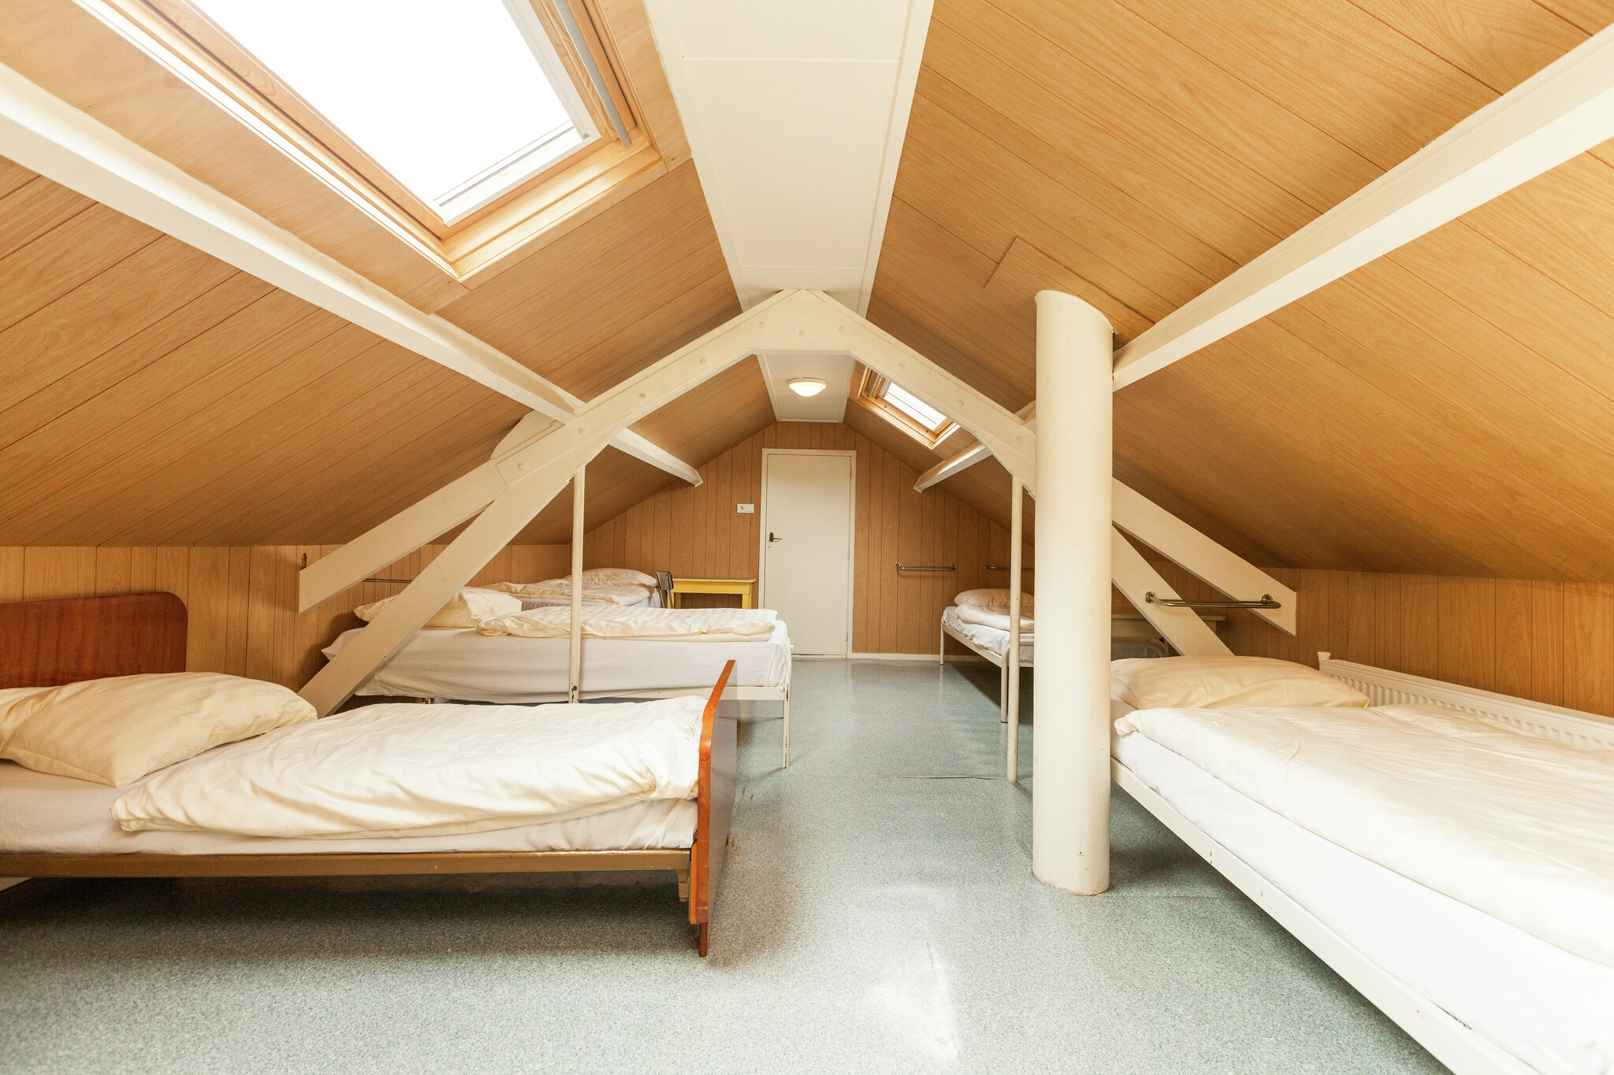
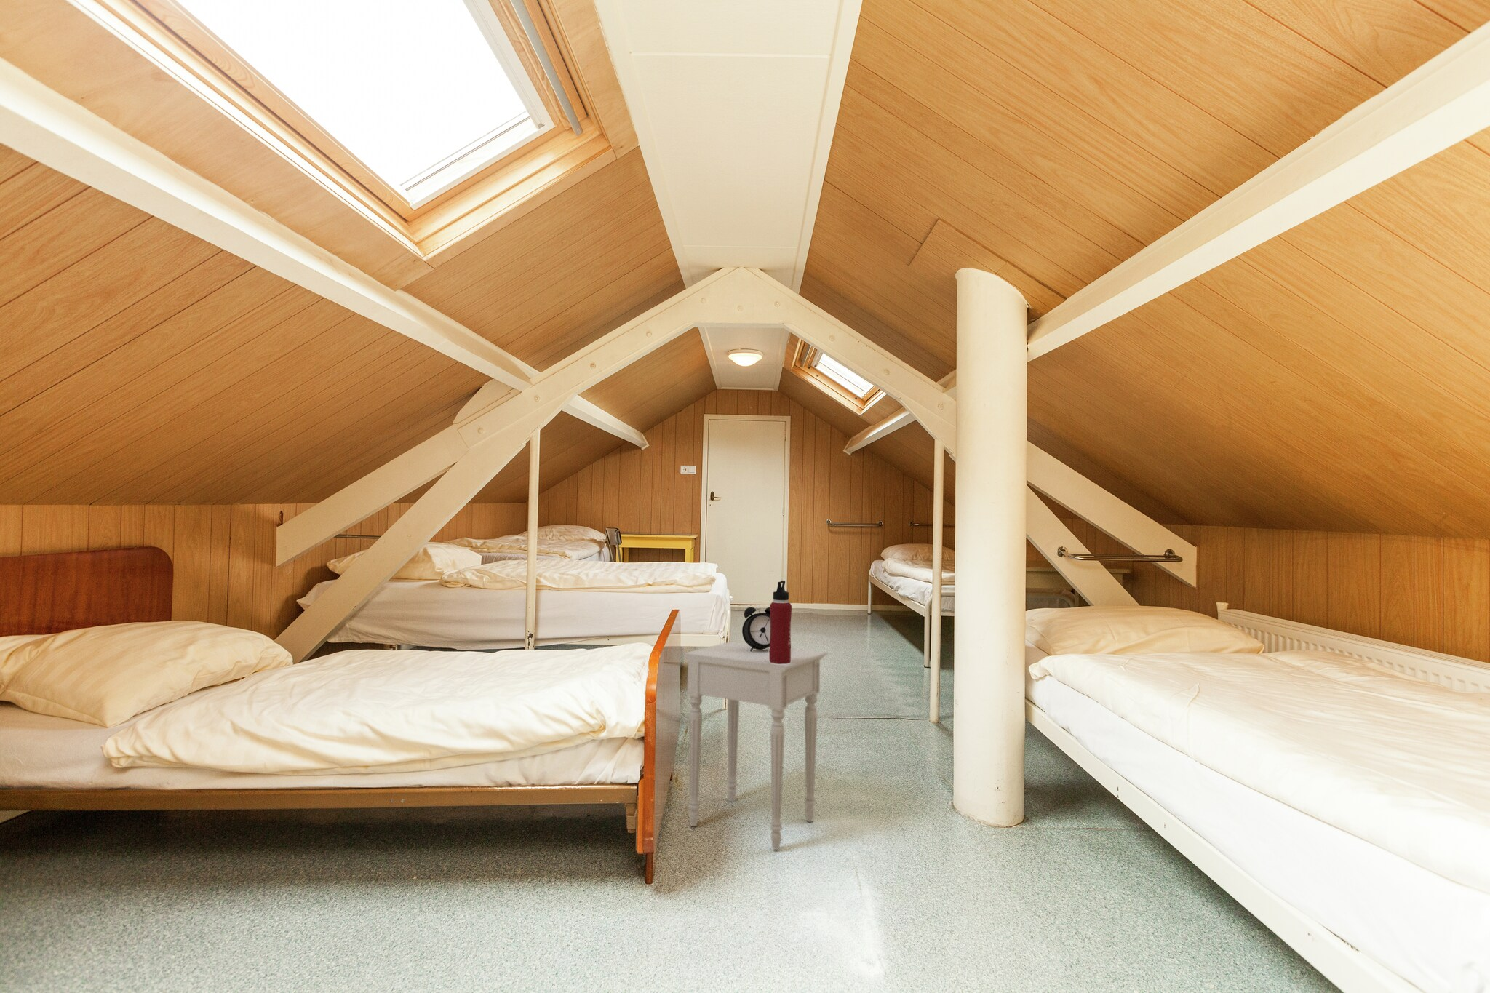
+ alarm clock (762, 627)
+ nightstand (770, 736)
+ water bottle (781, 621)
